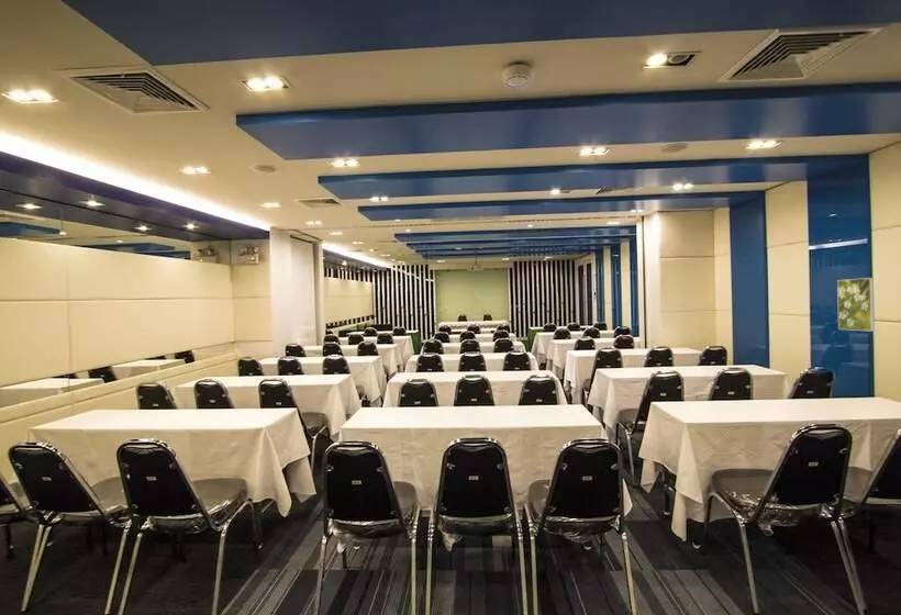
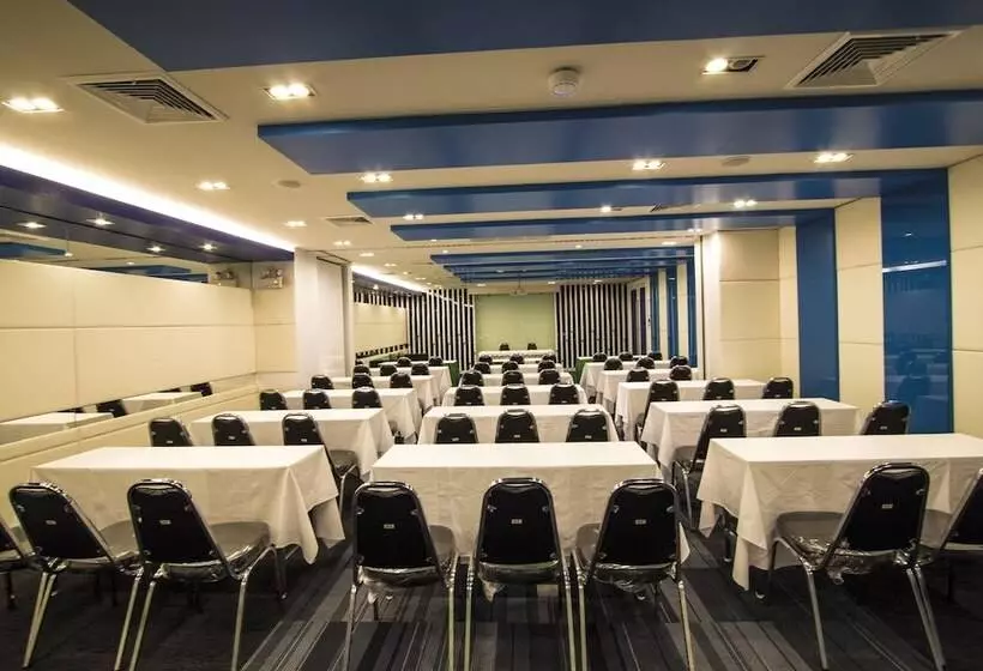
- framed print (855, 304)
